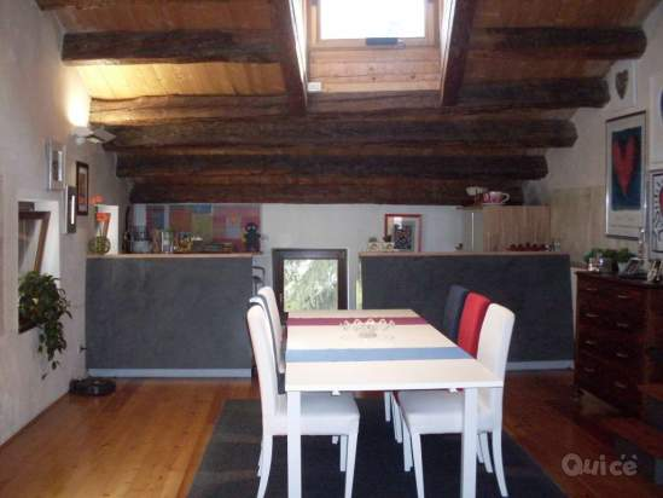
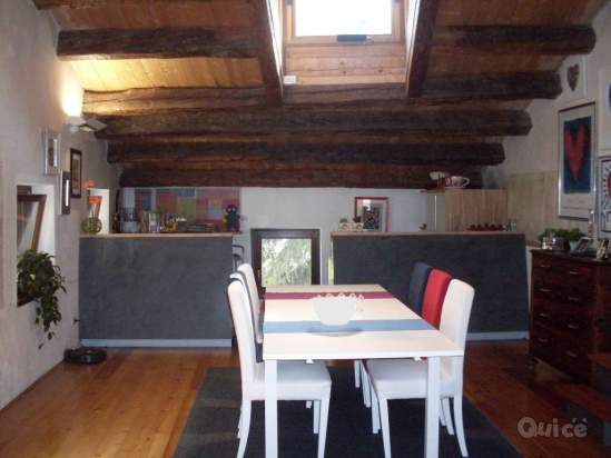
+ mixing bowl (334, 310)
